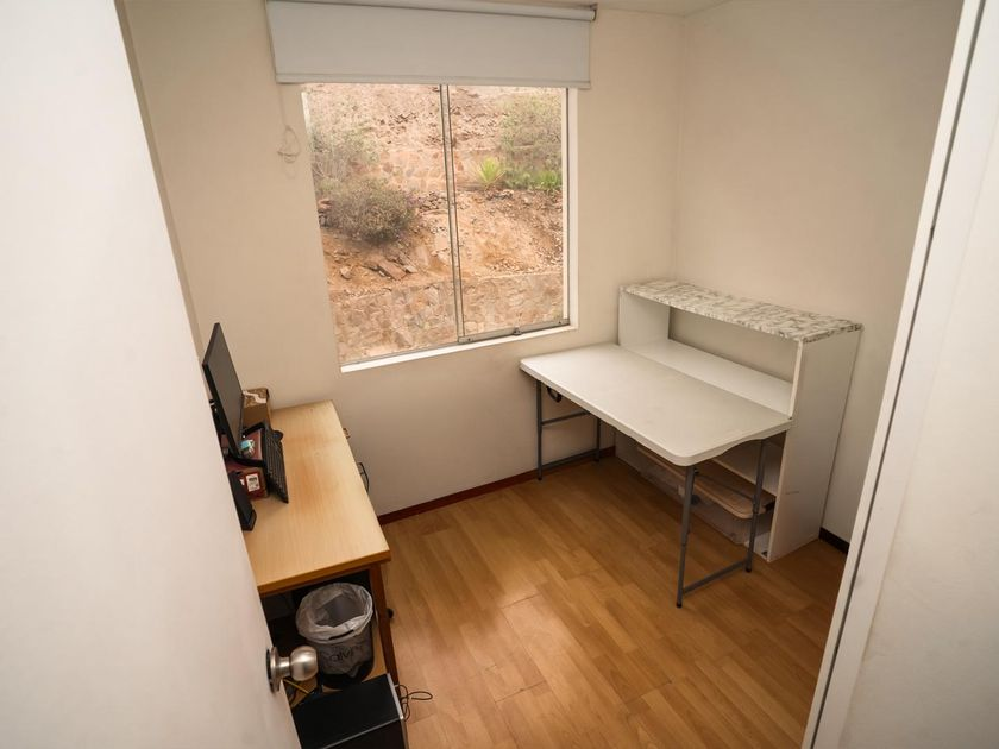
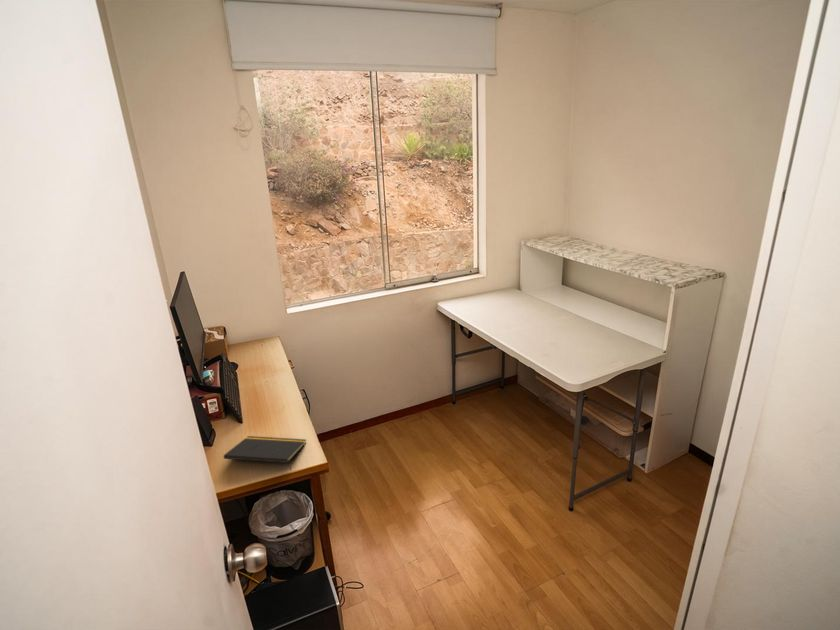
+ notepad (266, 448)
